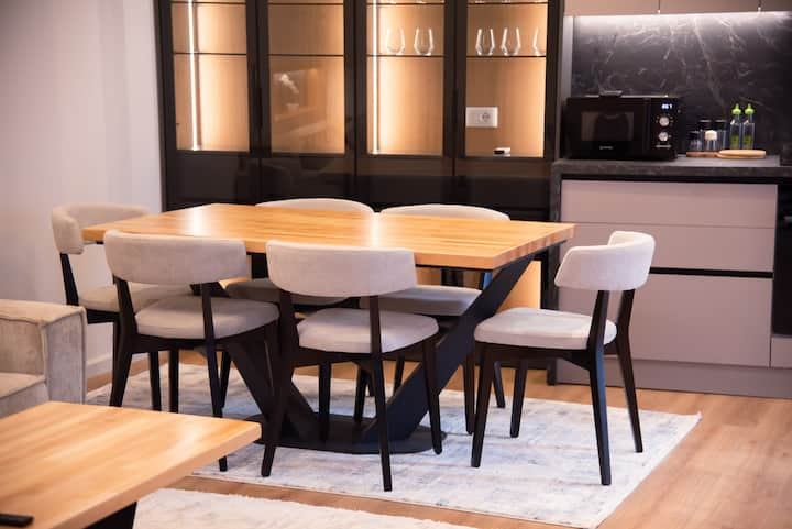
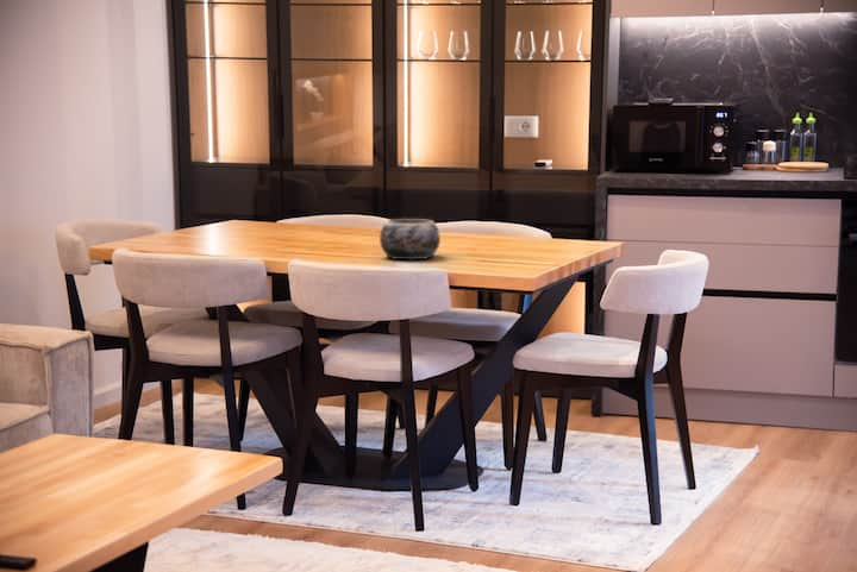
+ decorative bowl (409, 239)
